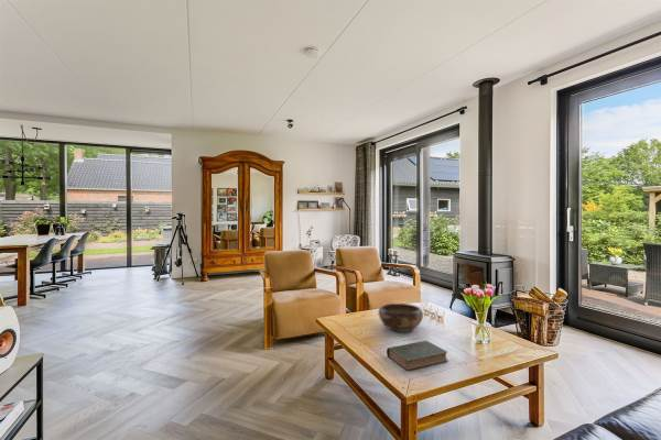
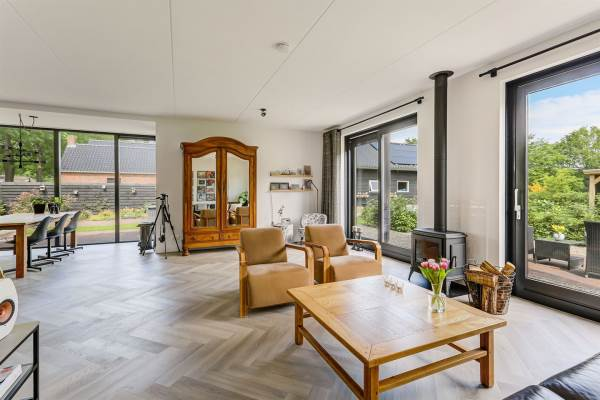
- book (416, 353)
- decorative bowl (400, 317)
